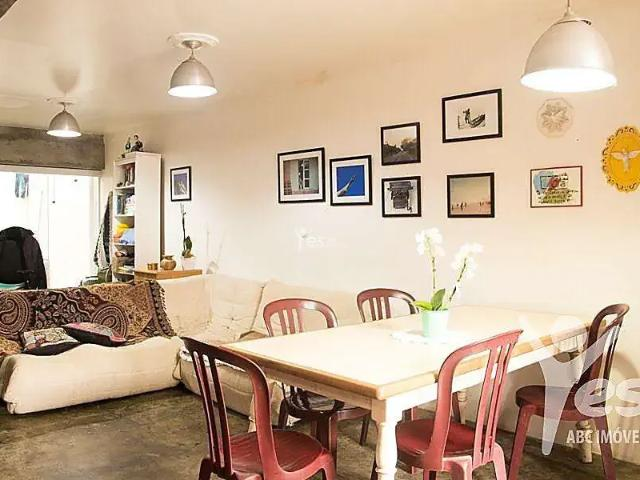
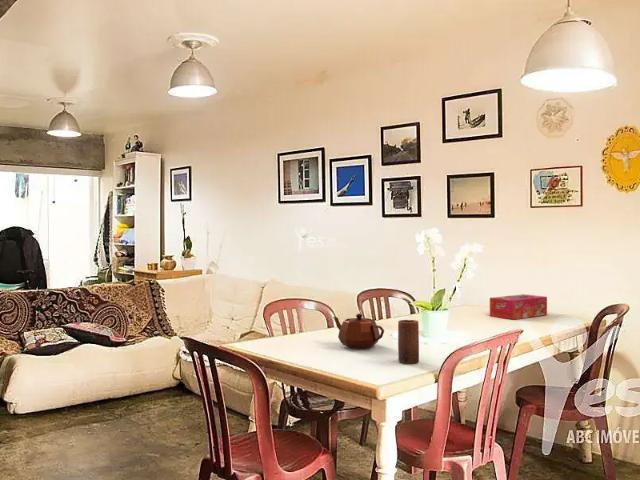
+ tissue box (518, 306)
+ teapot (357, 329)
+ candle (408, 341)
